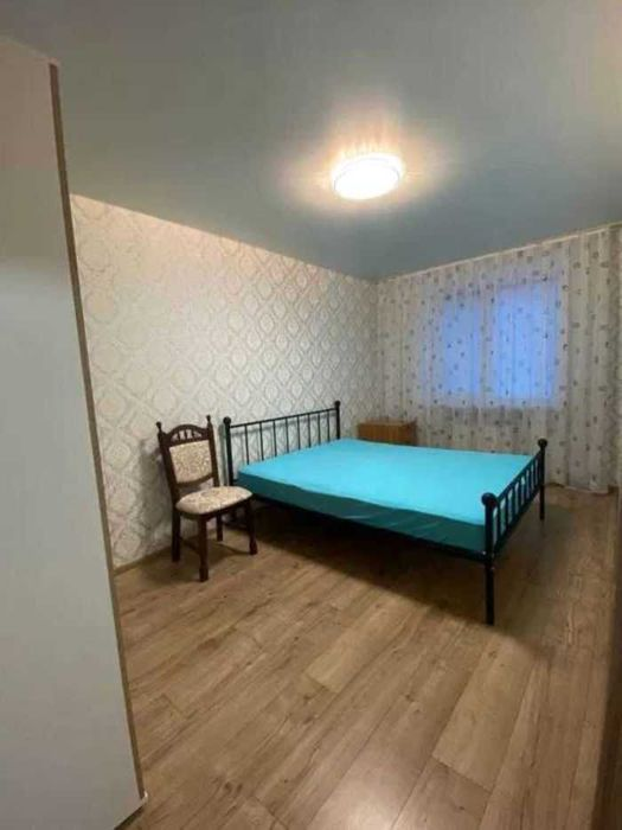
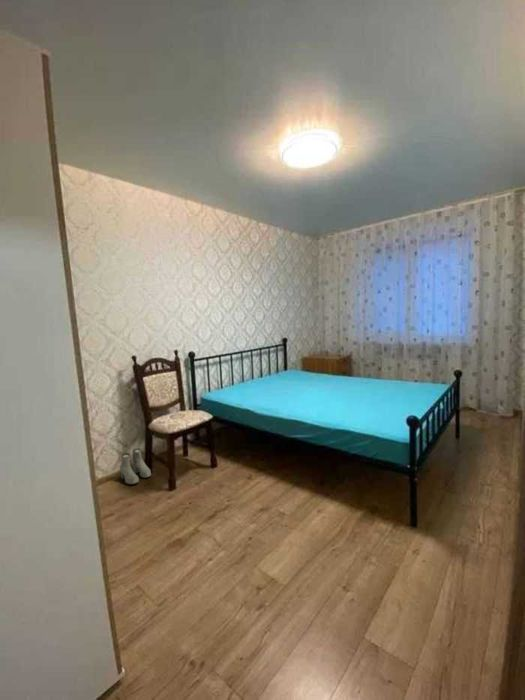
+ boots (134, 465)
